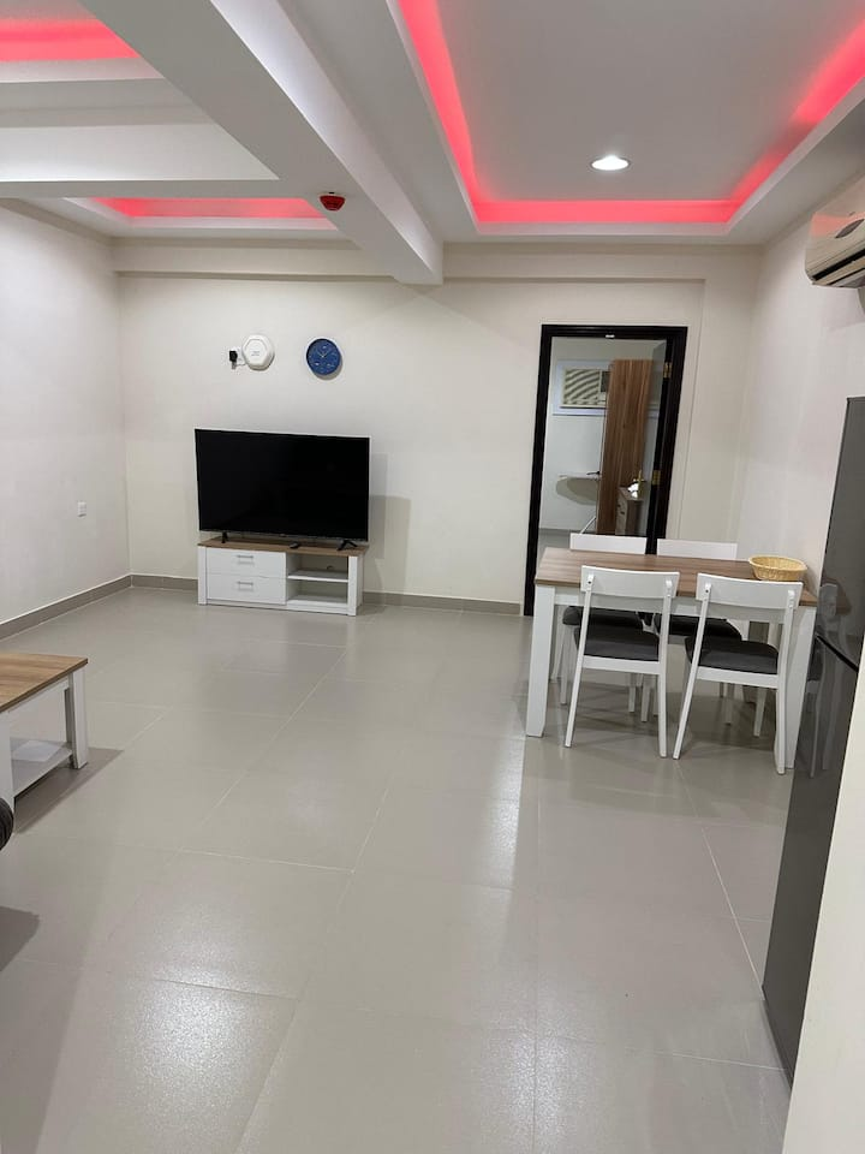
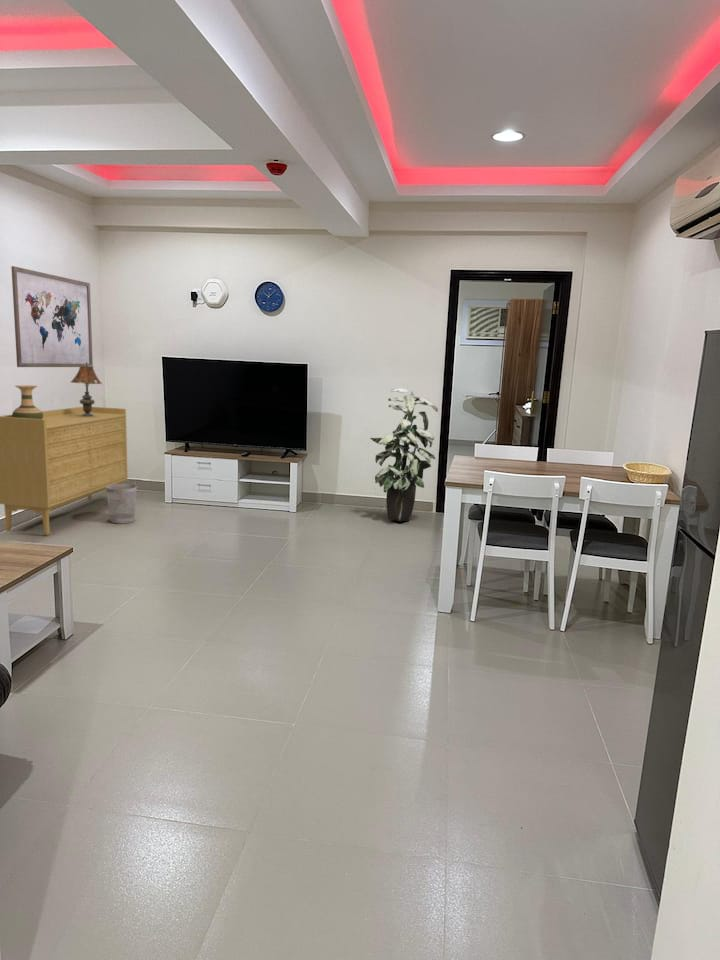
+ wastebasket (121, 503)
+ table lamp (86, 388)
+ indoor plant (401, 455)
+ sideboard (68, 464)
+ wall art (56, 321)
+ vase (27, 403)
